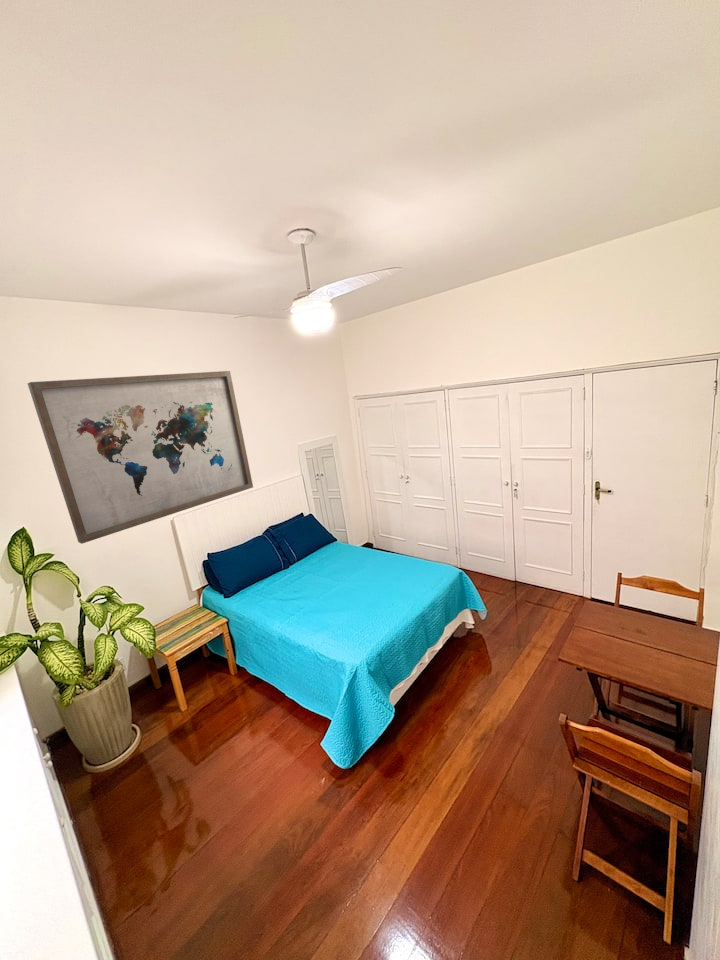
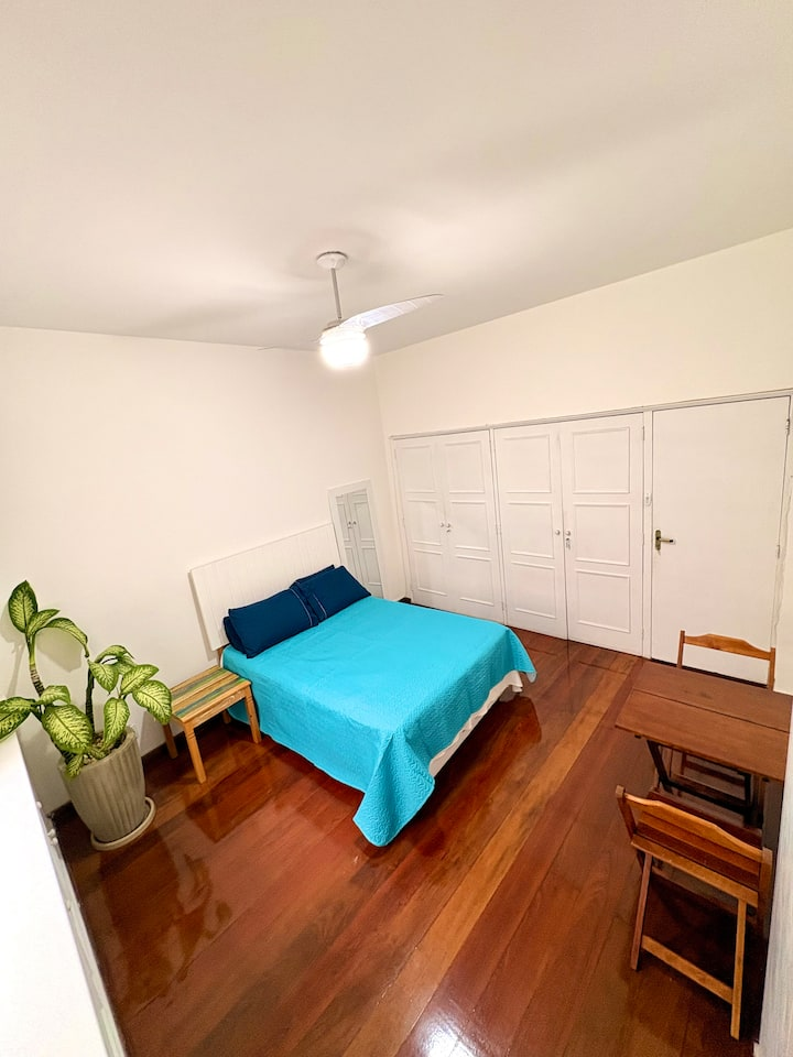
- wall art (163, 446)
